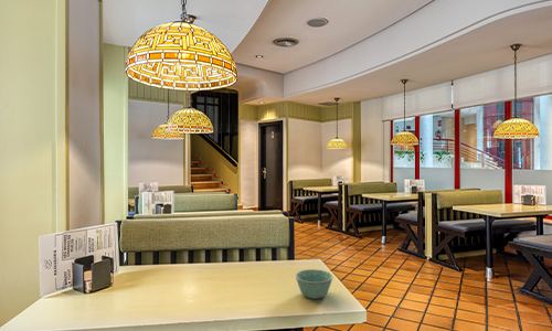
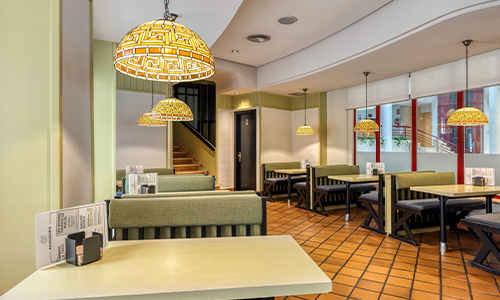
- bowl (314, 285)
